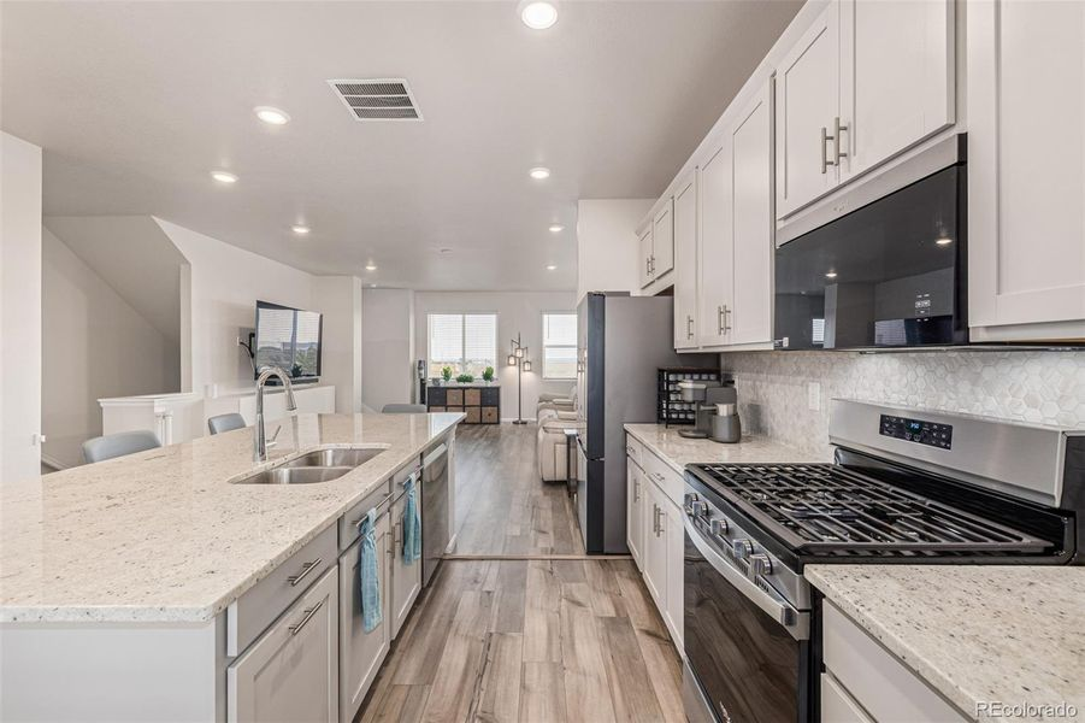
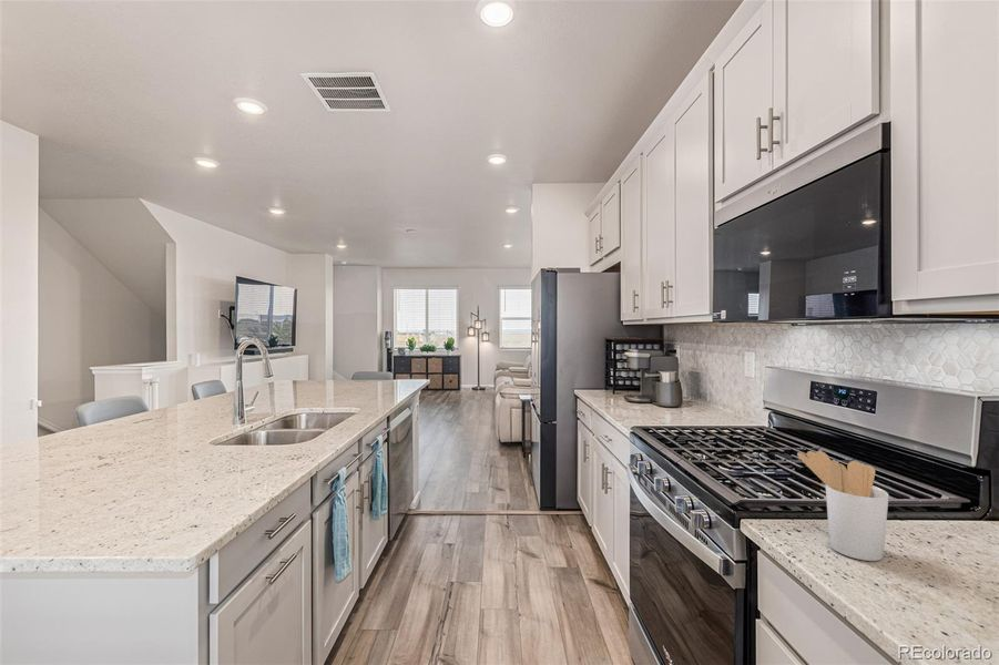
+ utensil holder (840, 500)
